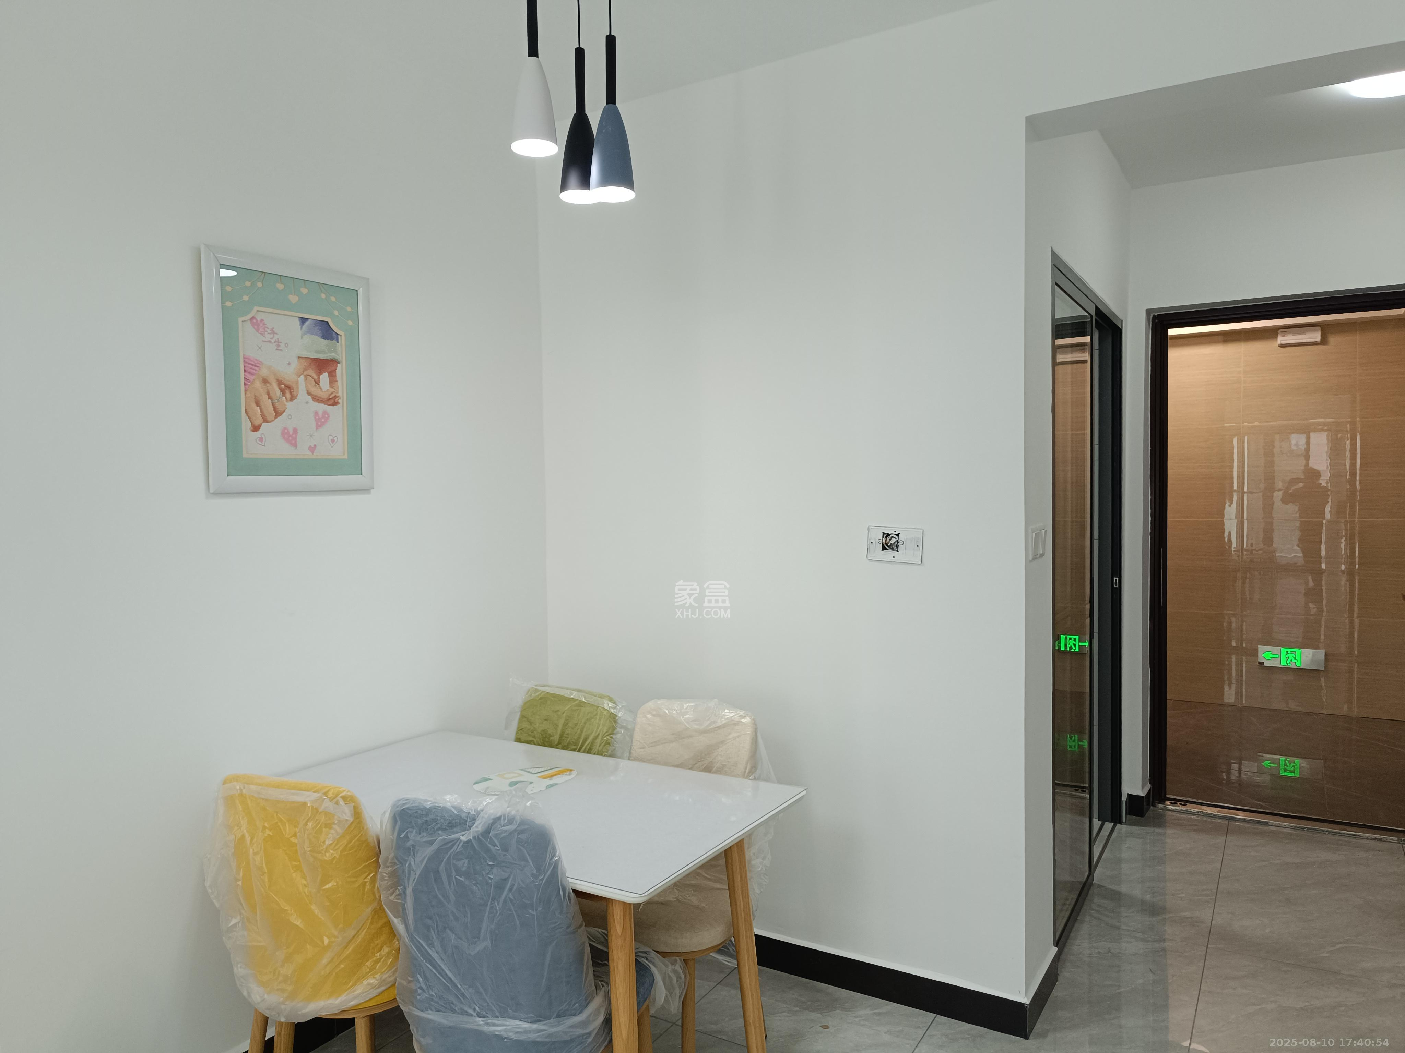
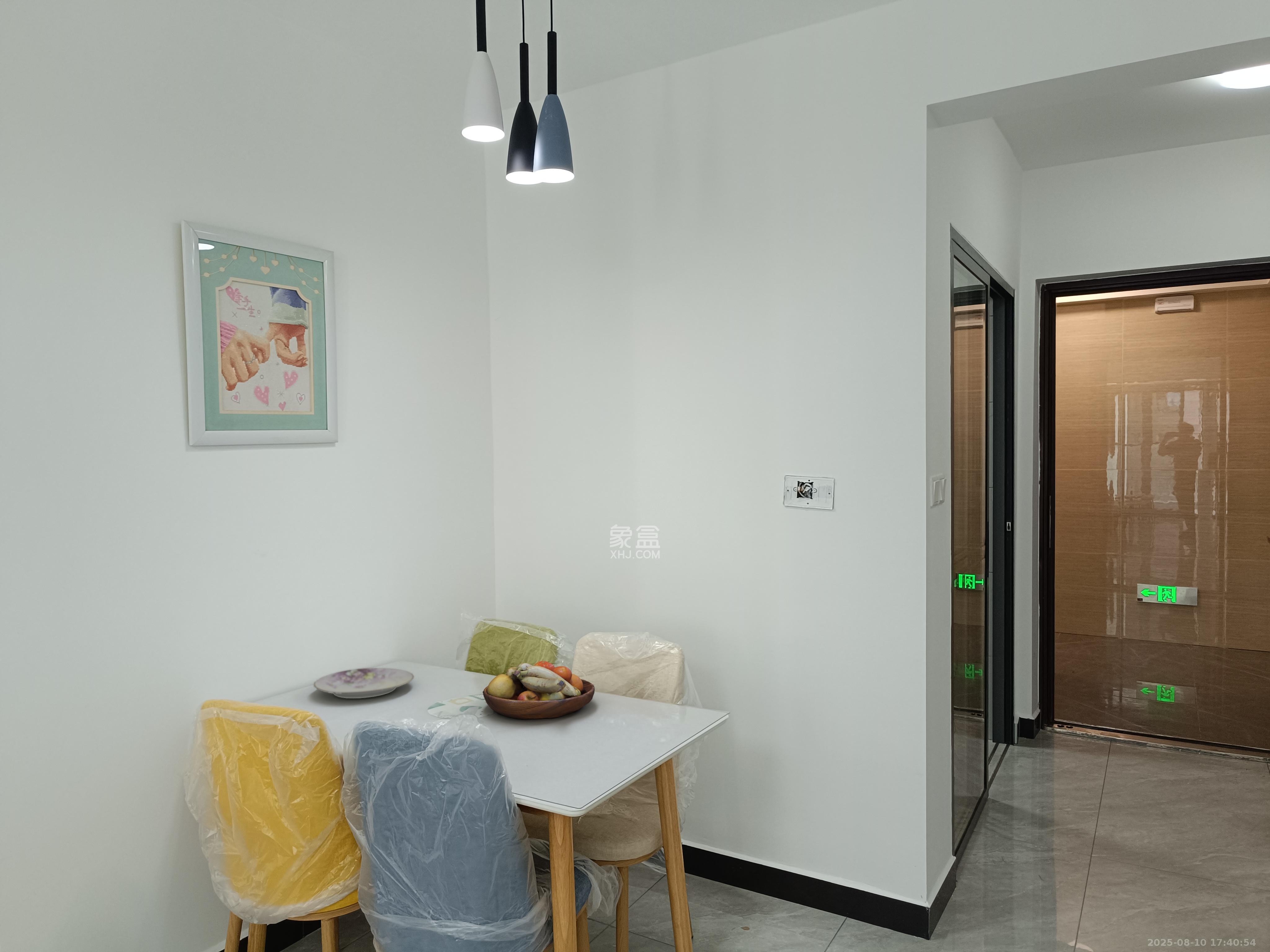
+ plate (364, 685)
+ fruit bowl (540, 684)
